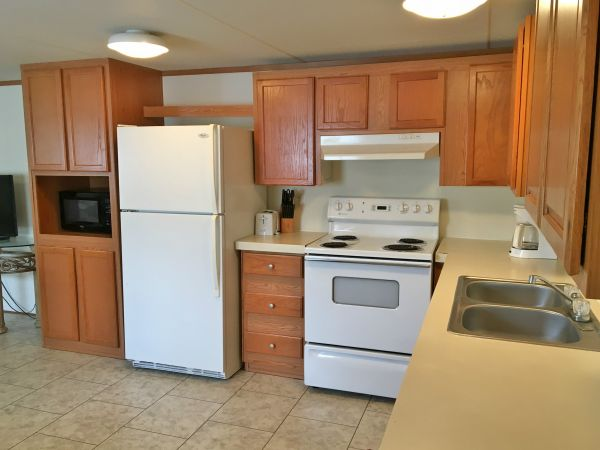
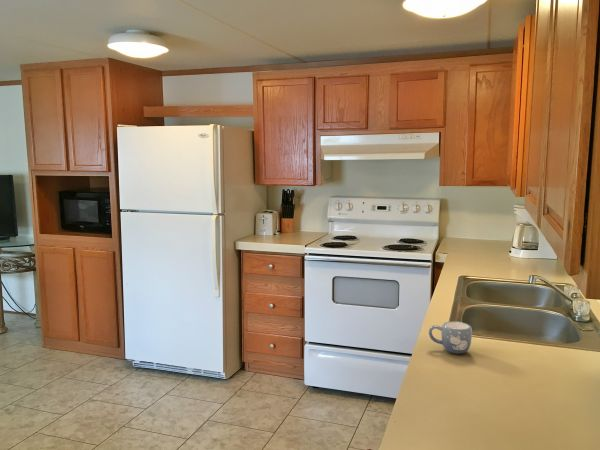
+ mug (449, 337)
